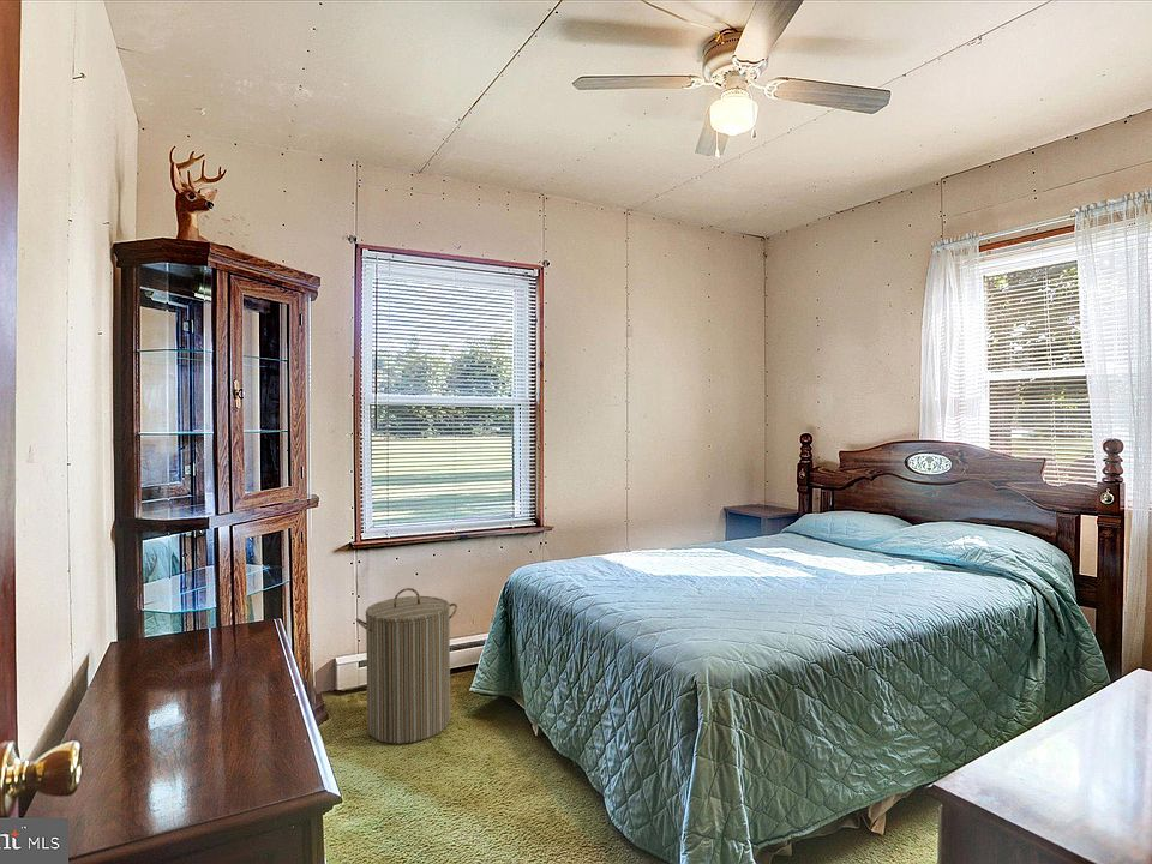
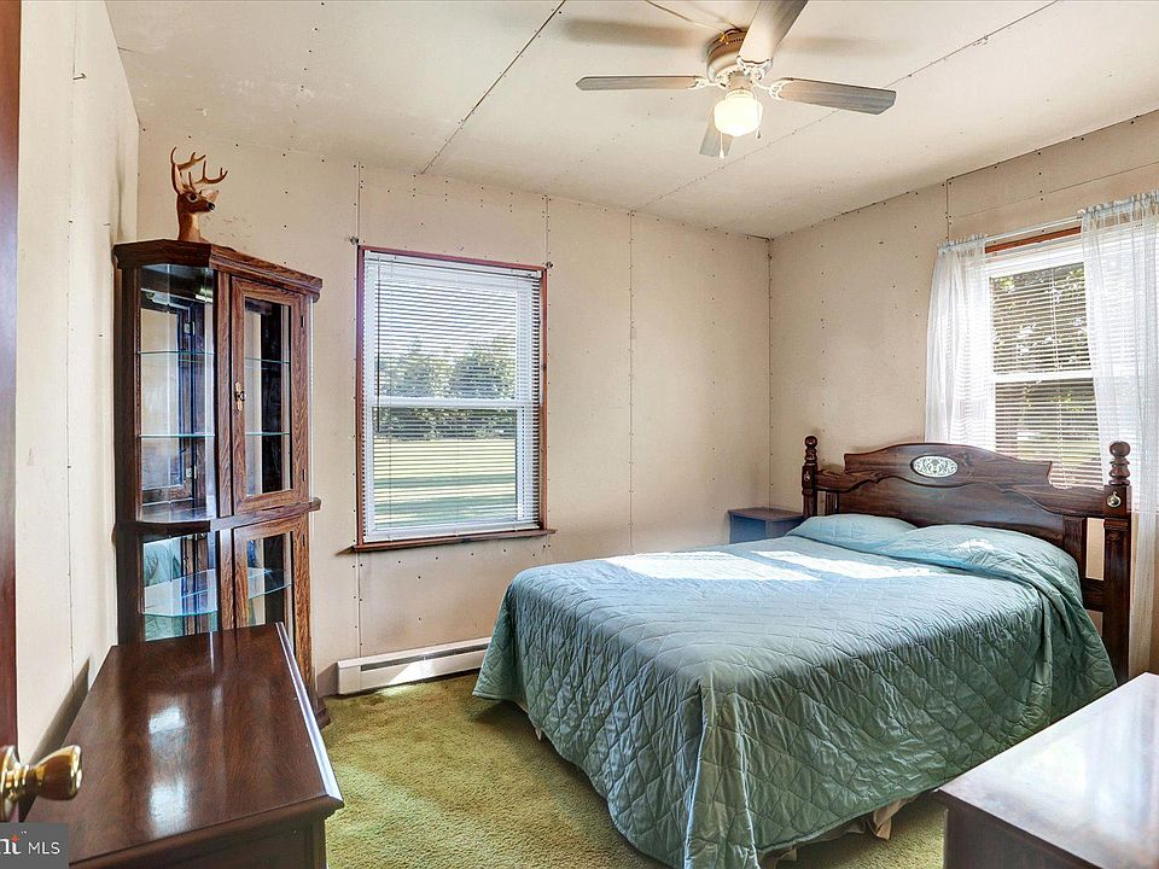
- laundry hamper (408, 655)
